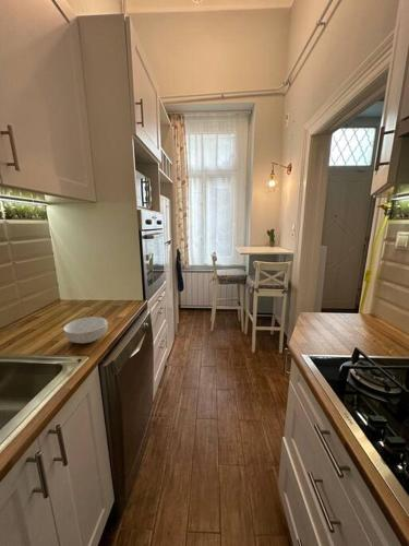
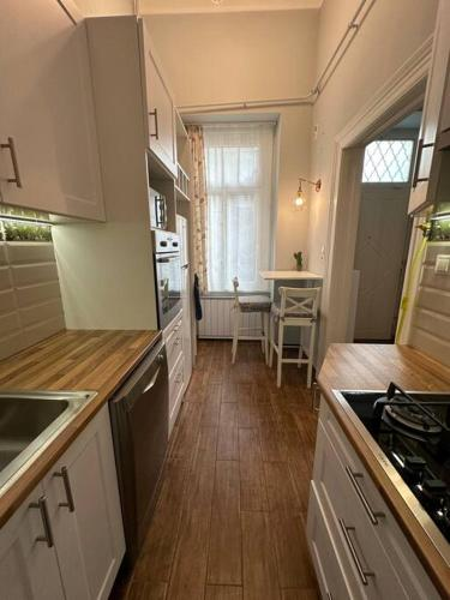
- cereal bowl (86, 331)
